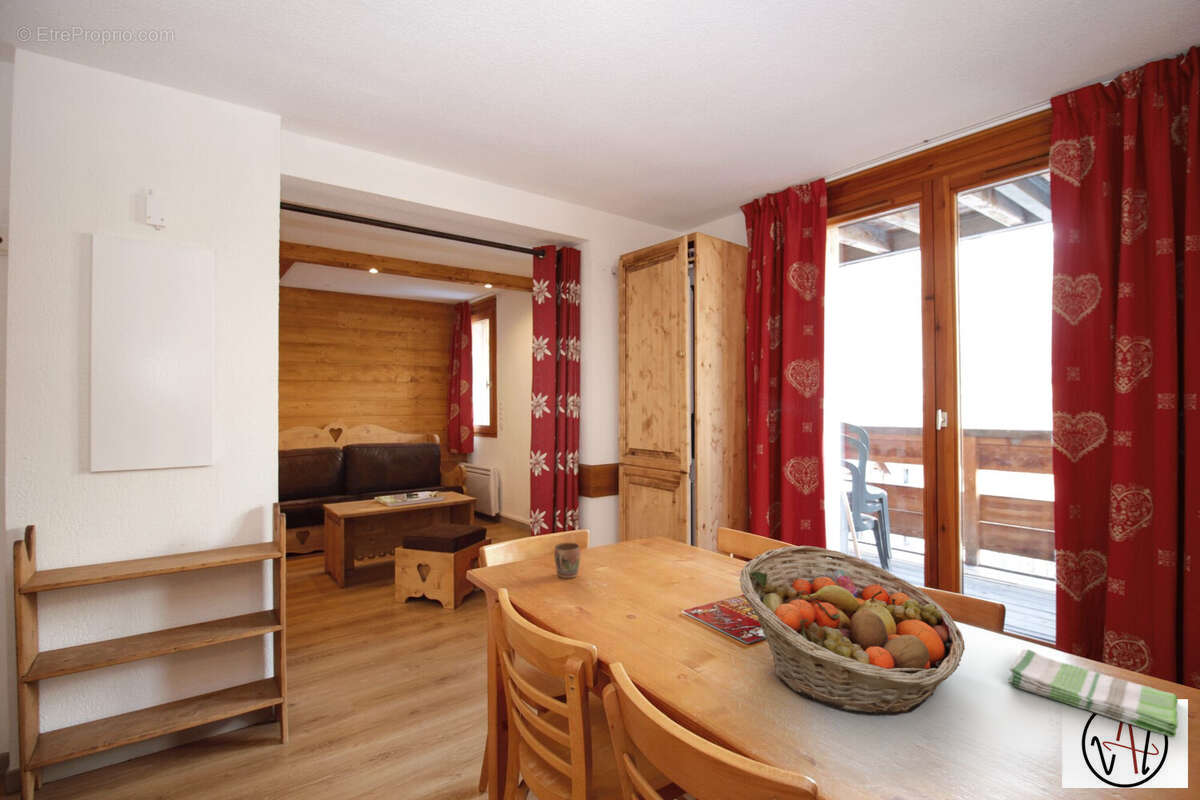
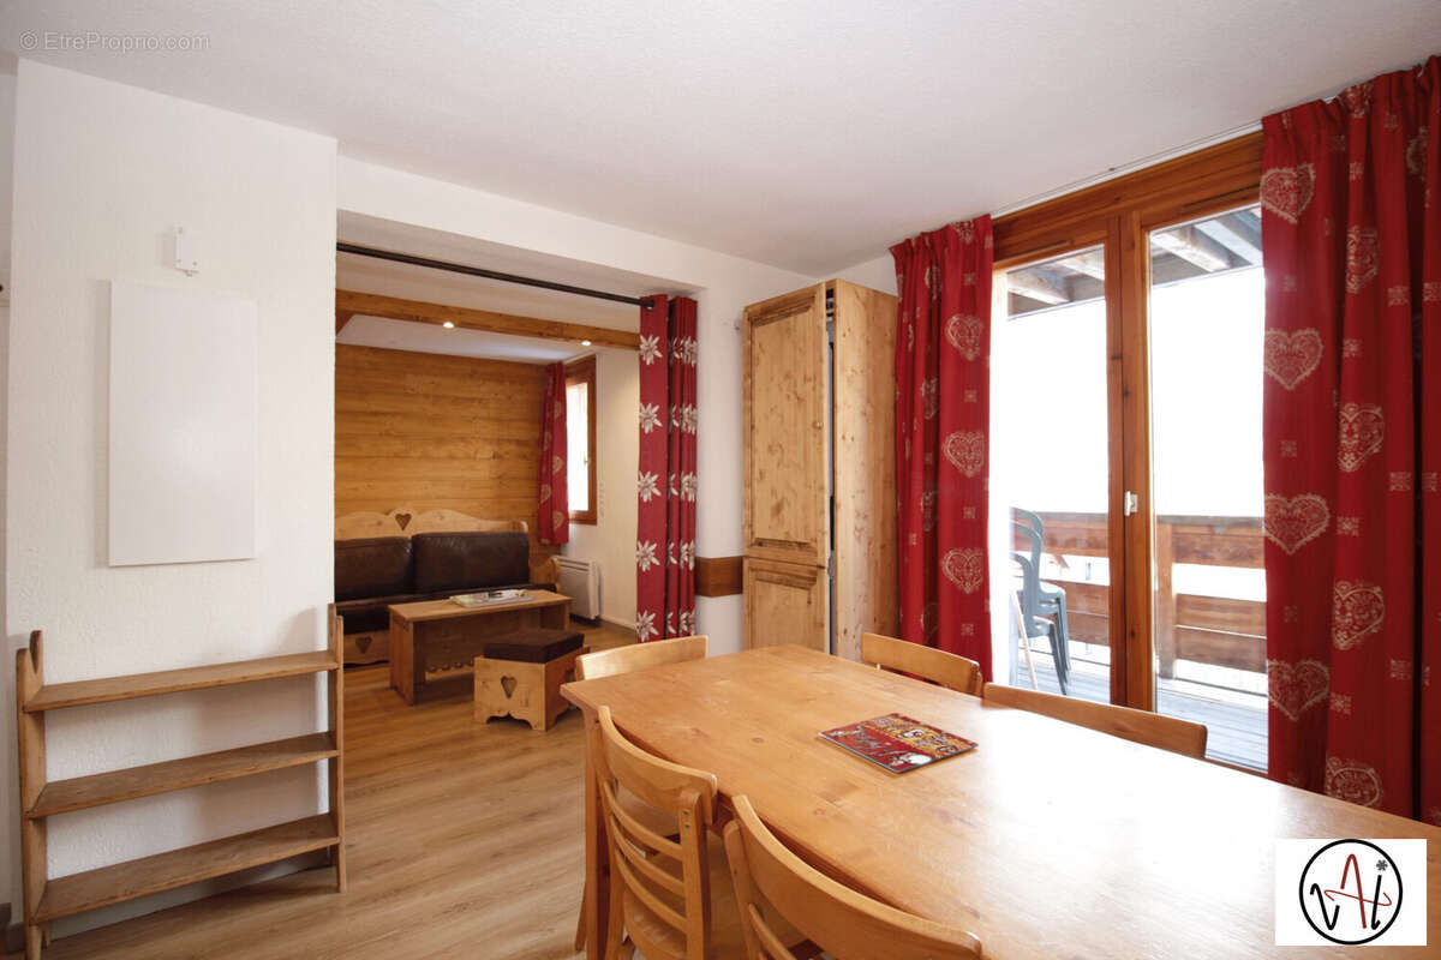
- fruit basket (846, 619)
- dish towel (1089, 684)
- mug (565, 560)
